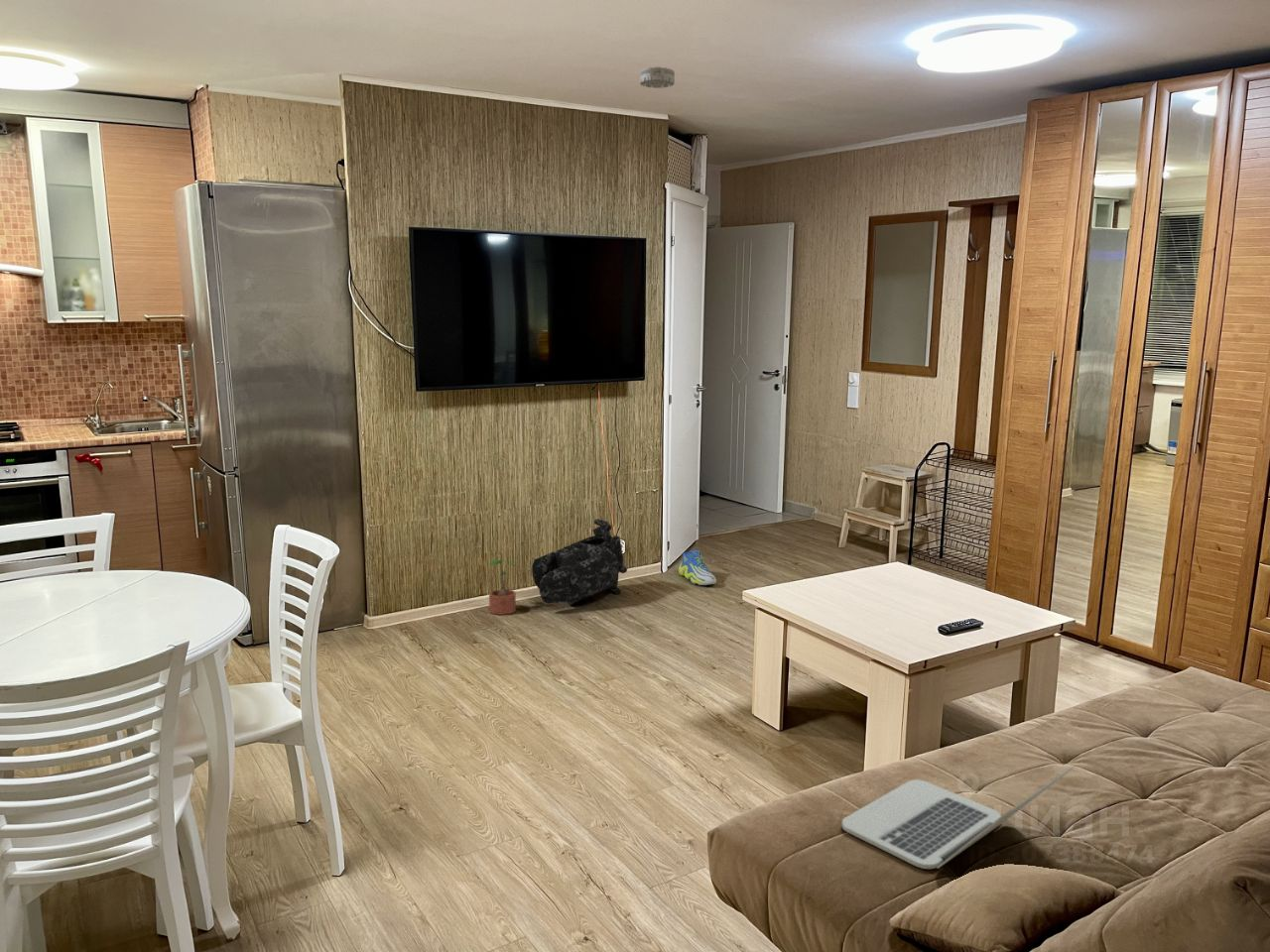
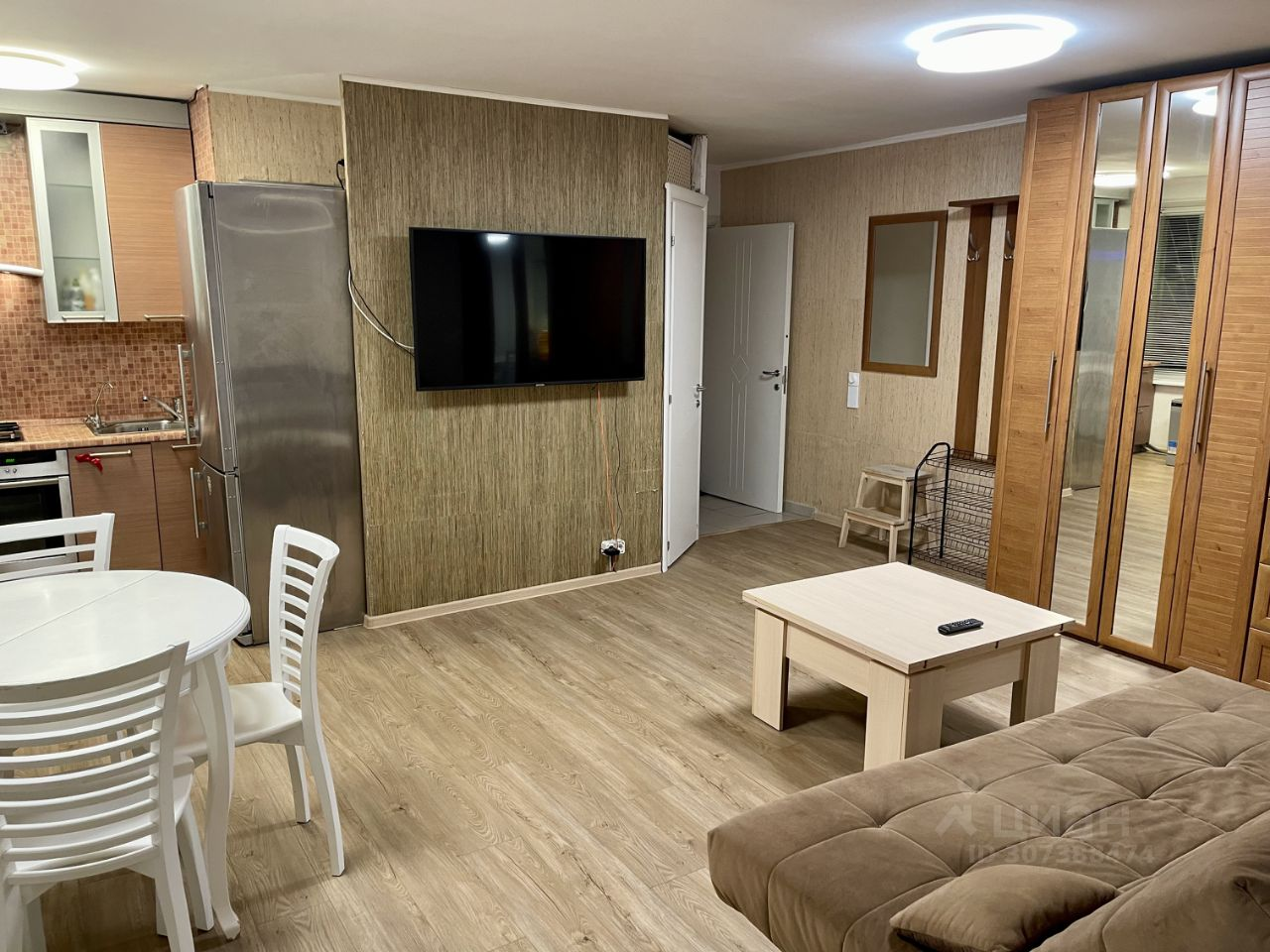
- smoke detector (657, 76)
- body armor (580, 562)
- sneaker (696, 566)
- potted plant (501, 584)
- laptop (953, 795)
